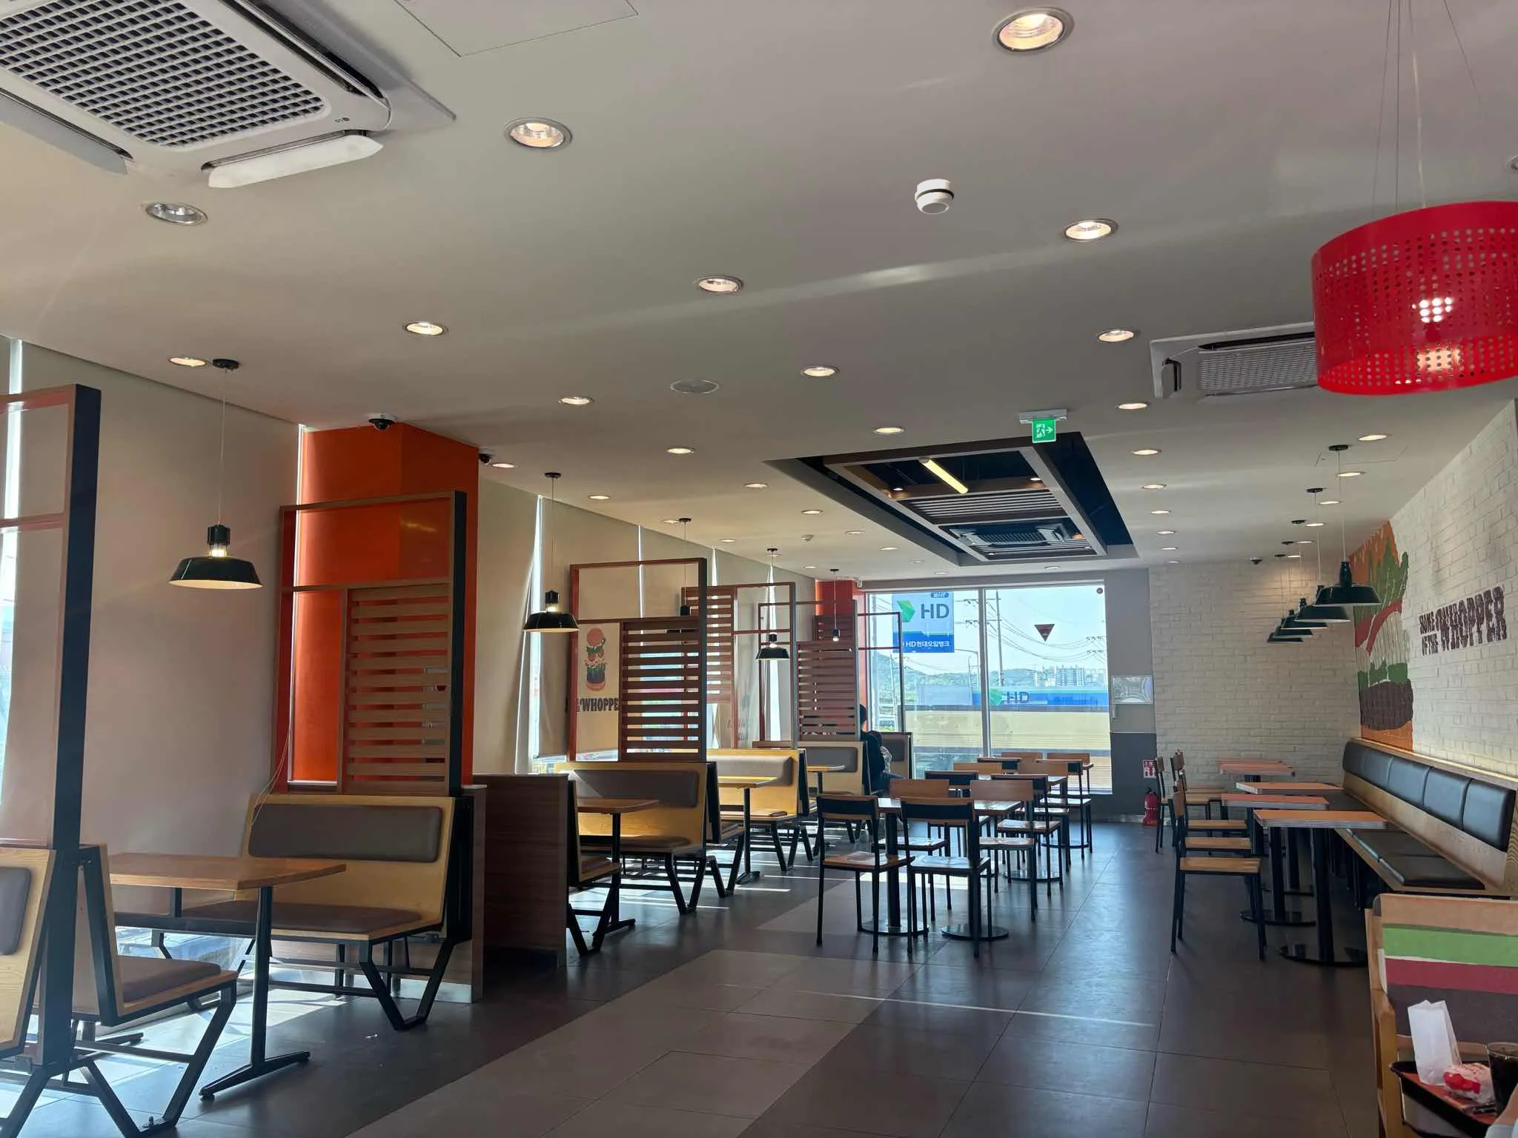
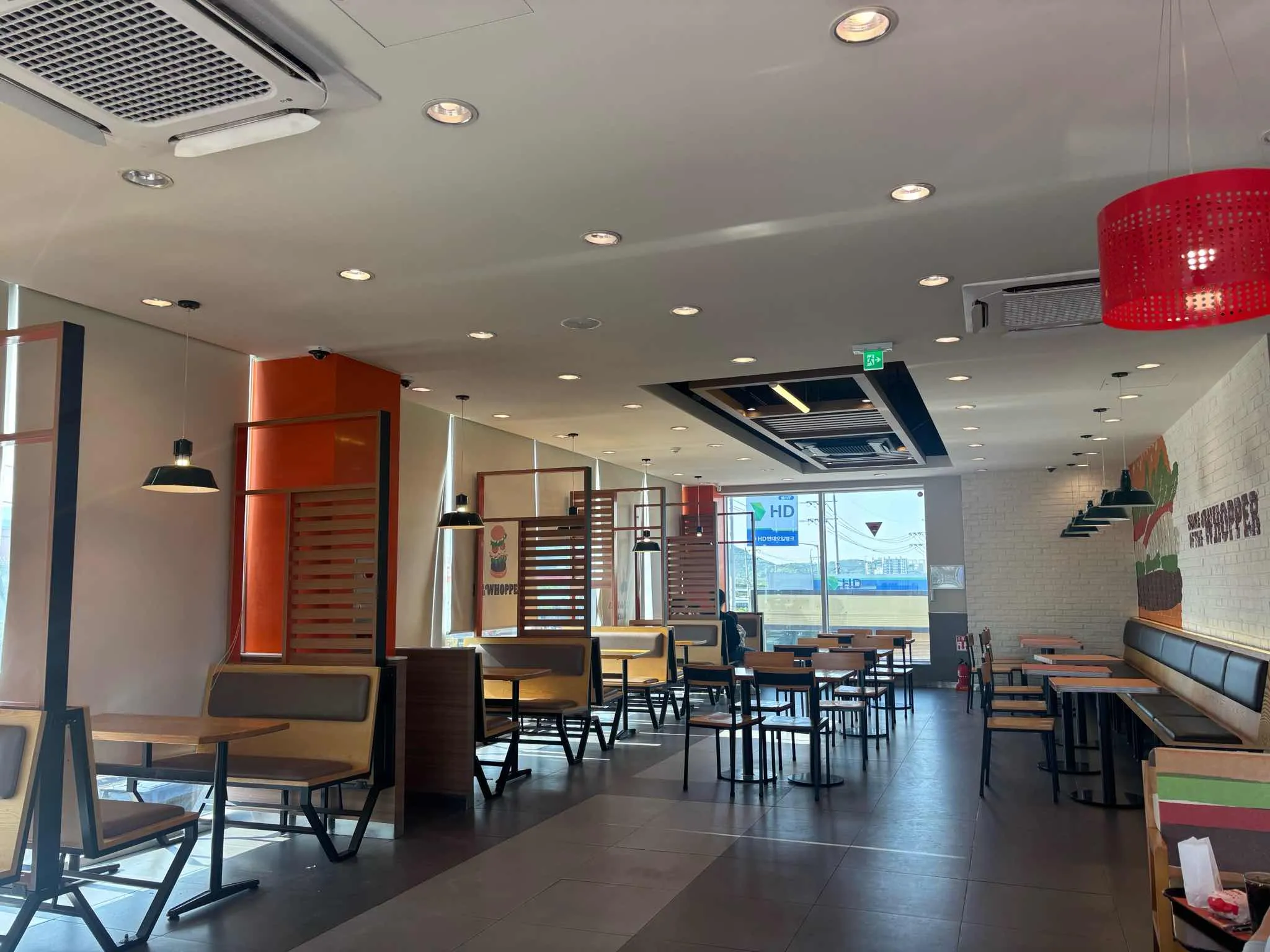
- smoke detector (935, 197)
